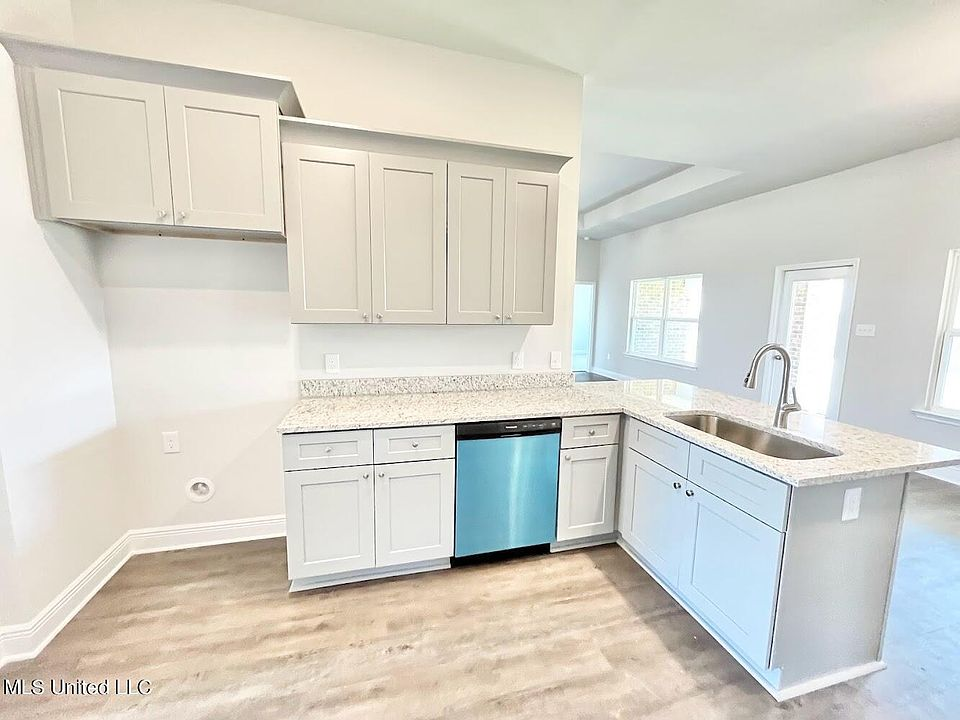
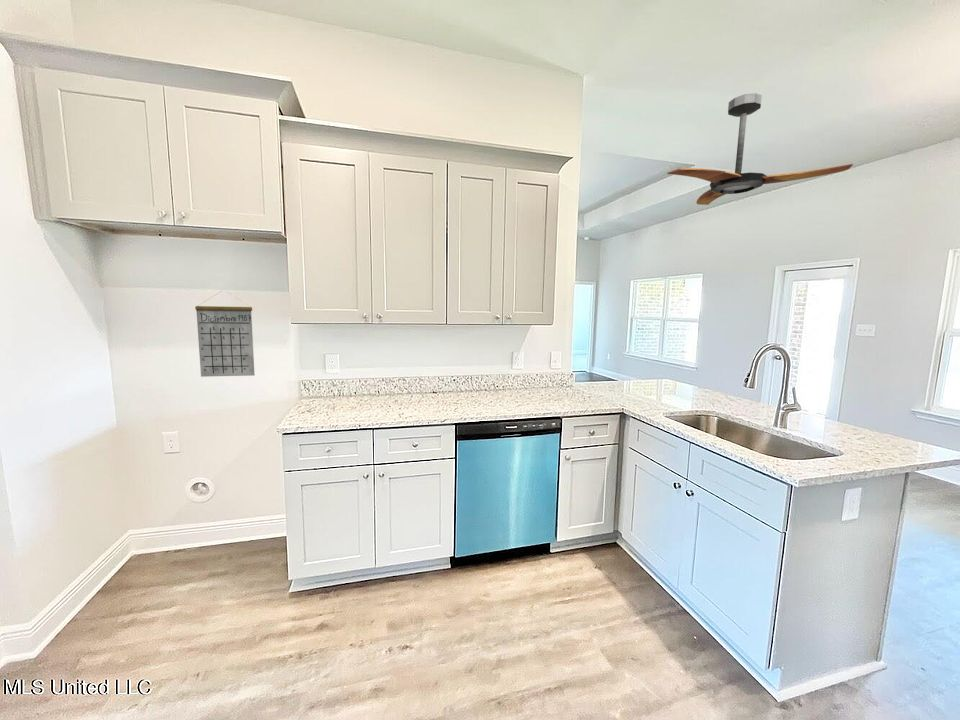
+ ceiling fan (743, 144)
+ calendar (225, 333)
